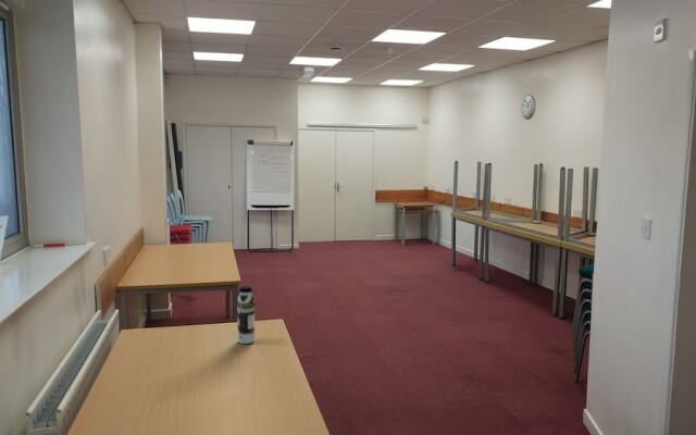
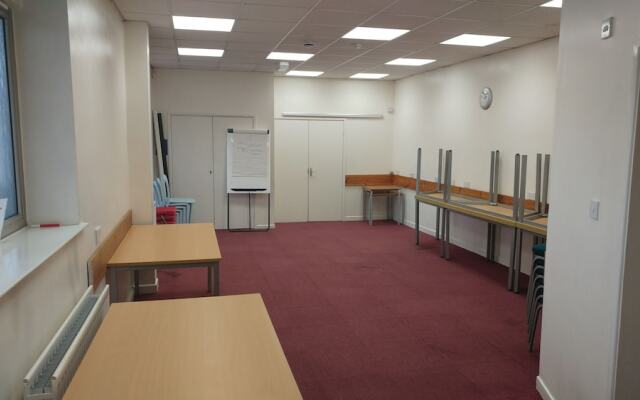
- water bottle (246, 314)
